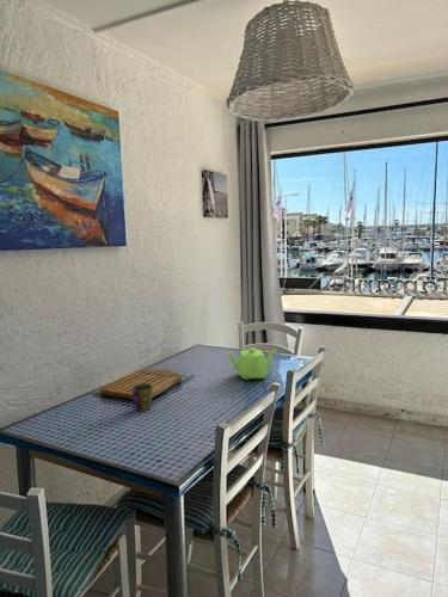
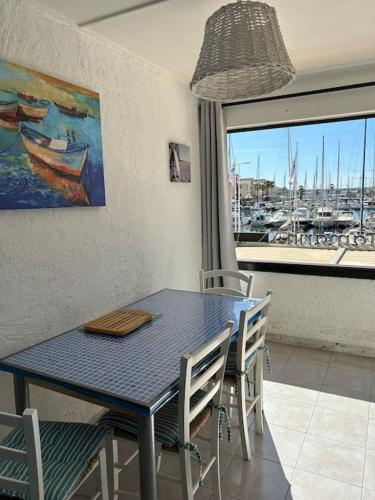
- teapot (252, 363)
- cup (141, 399)
